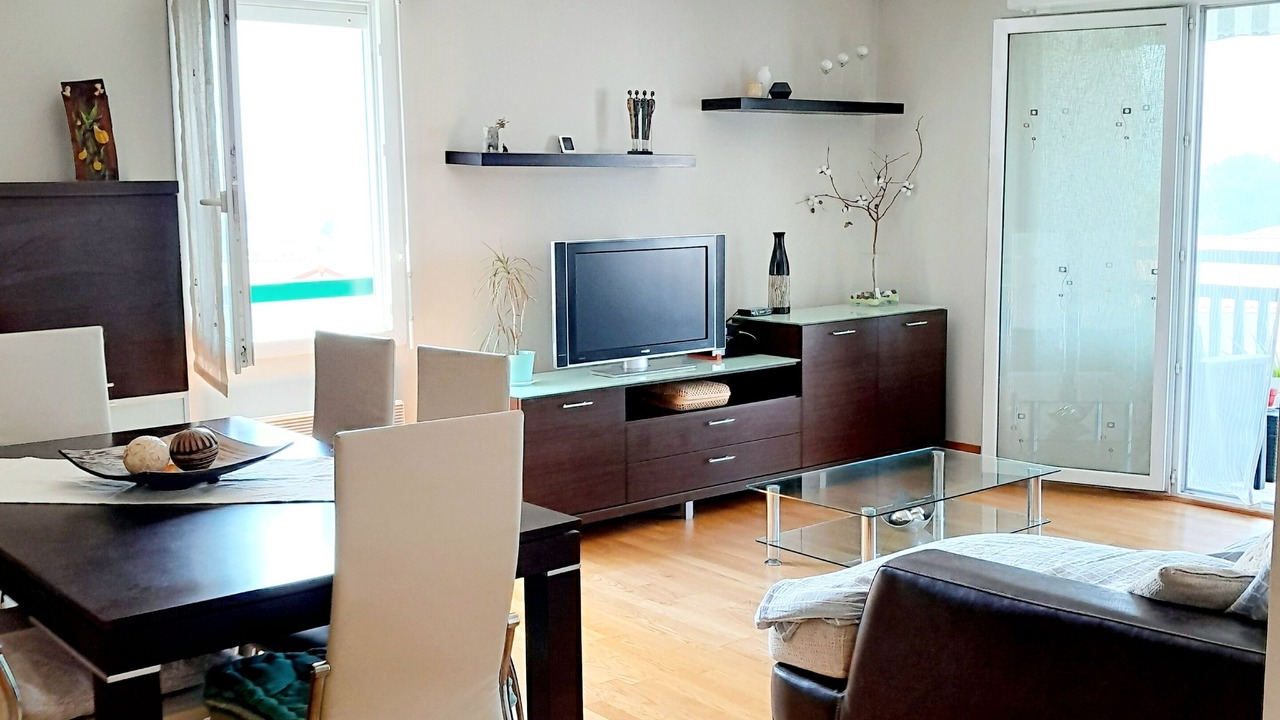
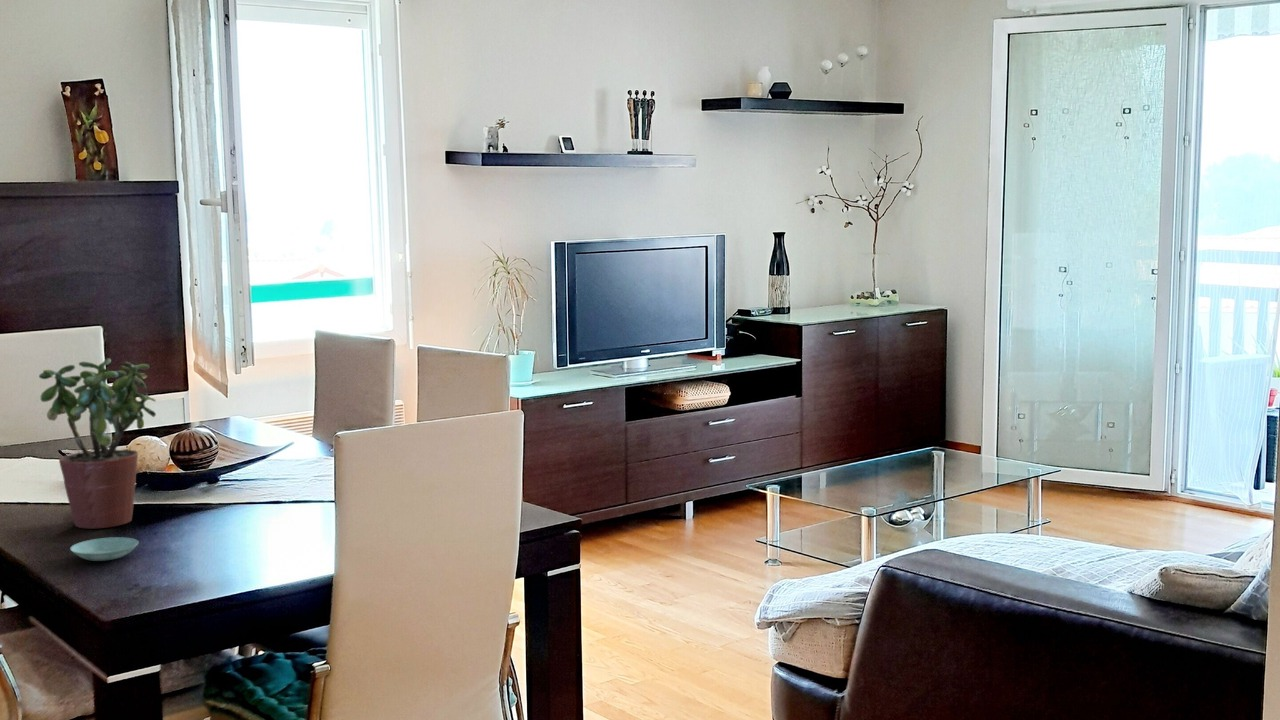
+ saucer (105, 550)
+ potted plant (92, 440)
